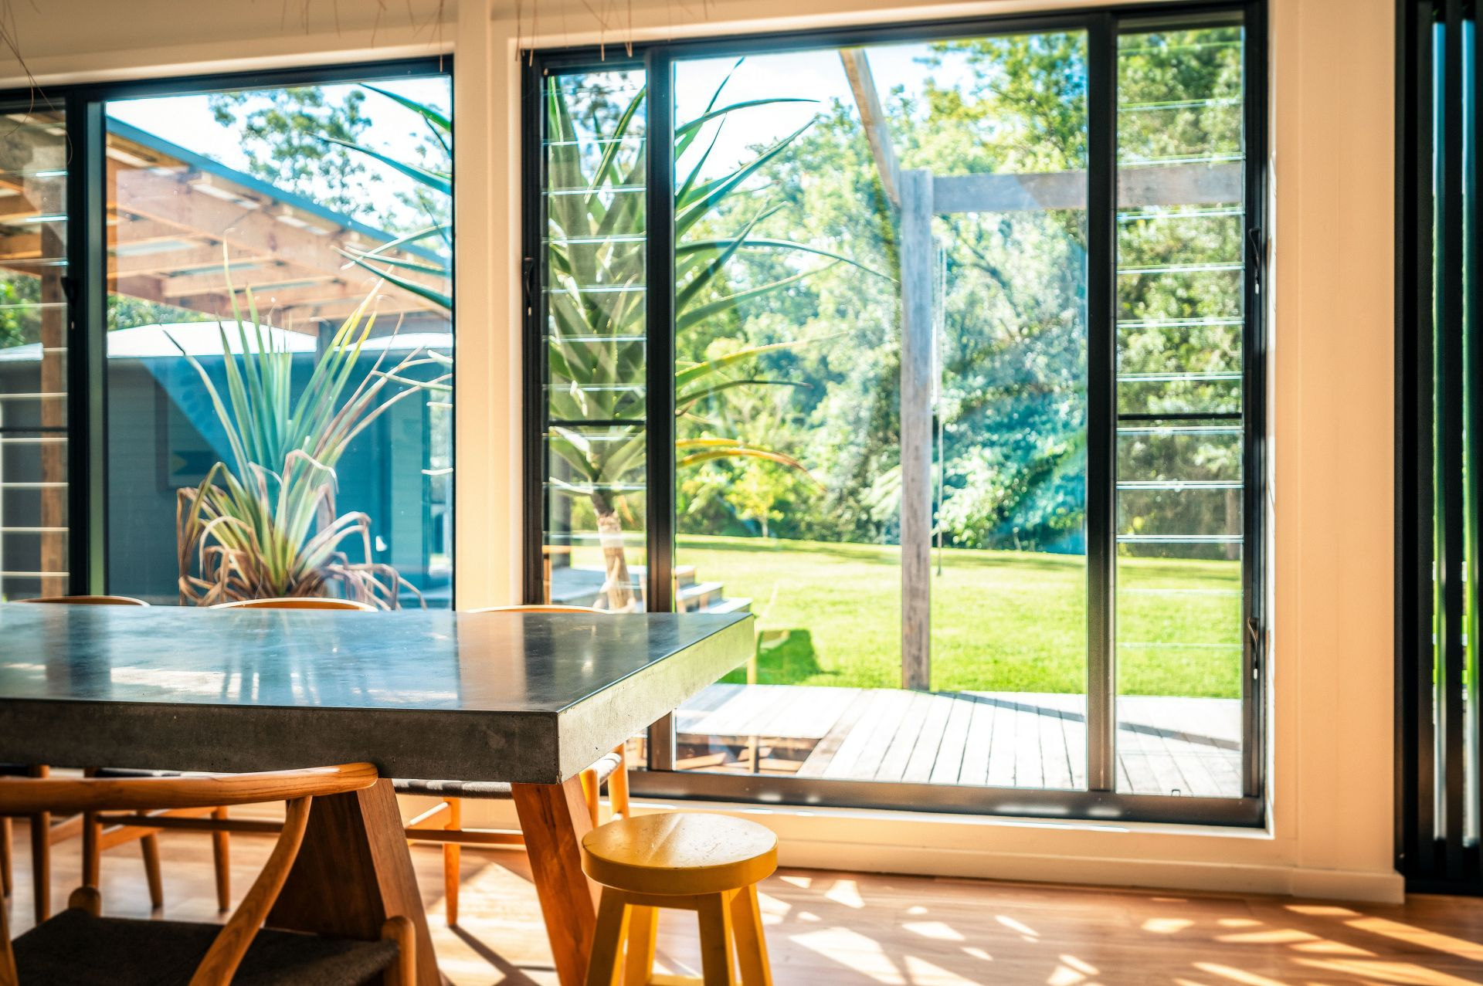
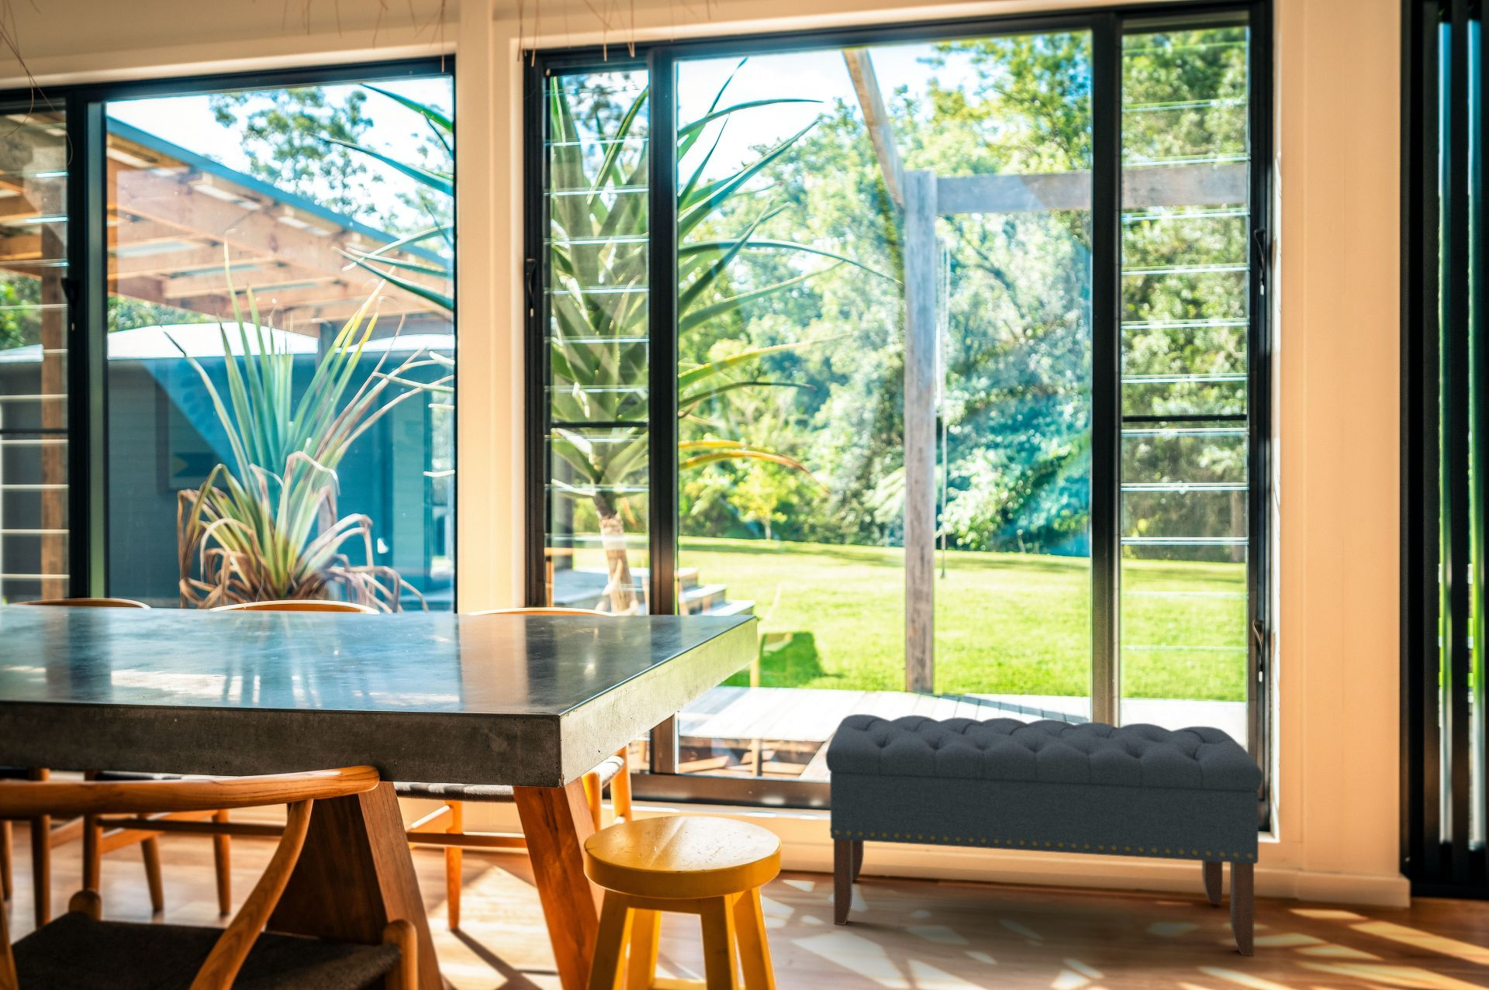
+ bench (1031, 820)
